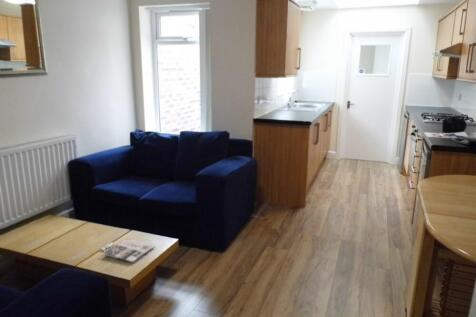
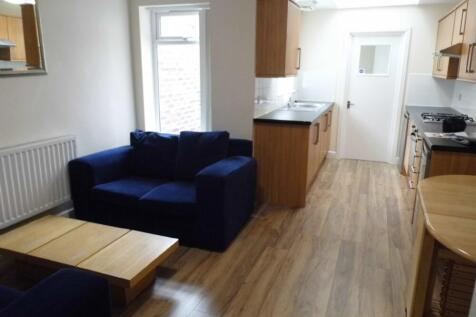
- magazine (125, 248)
